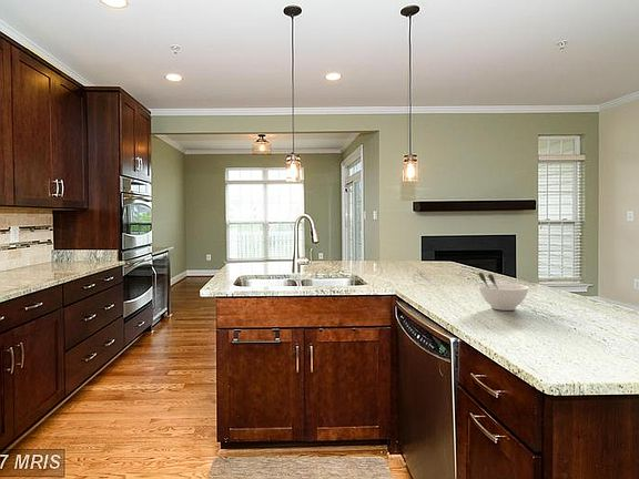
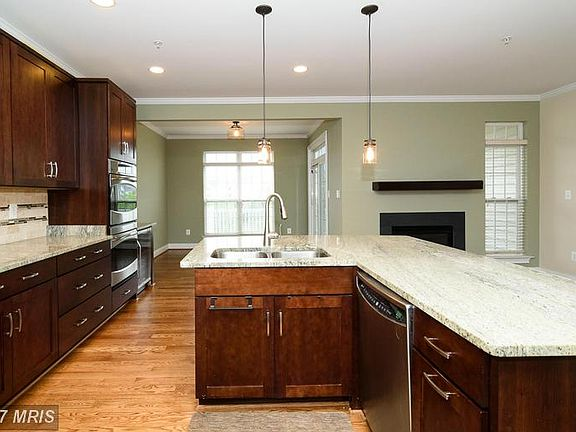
- bowl (500, 291)
